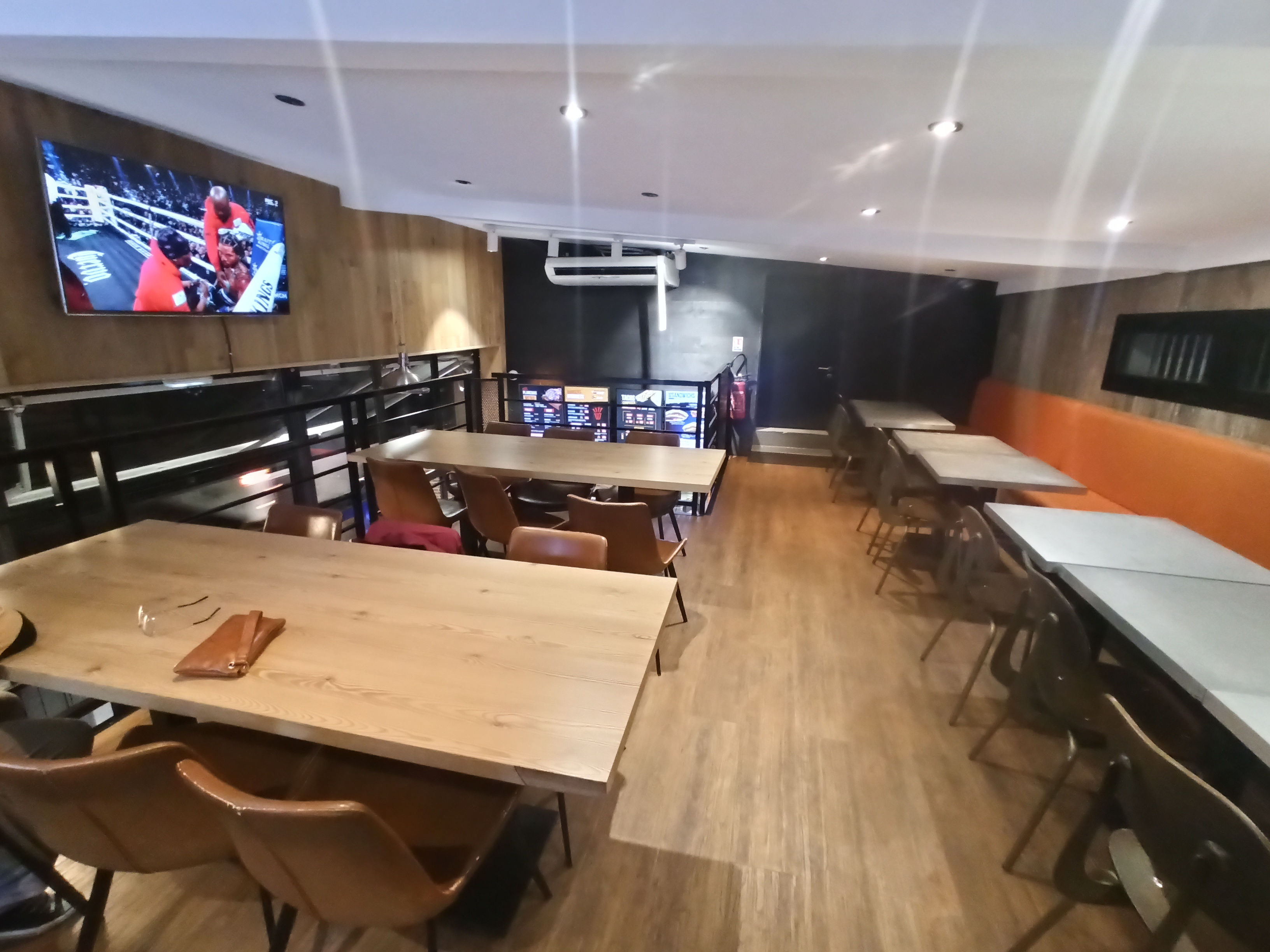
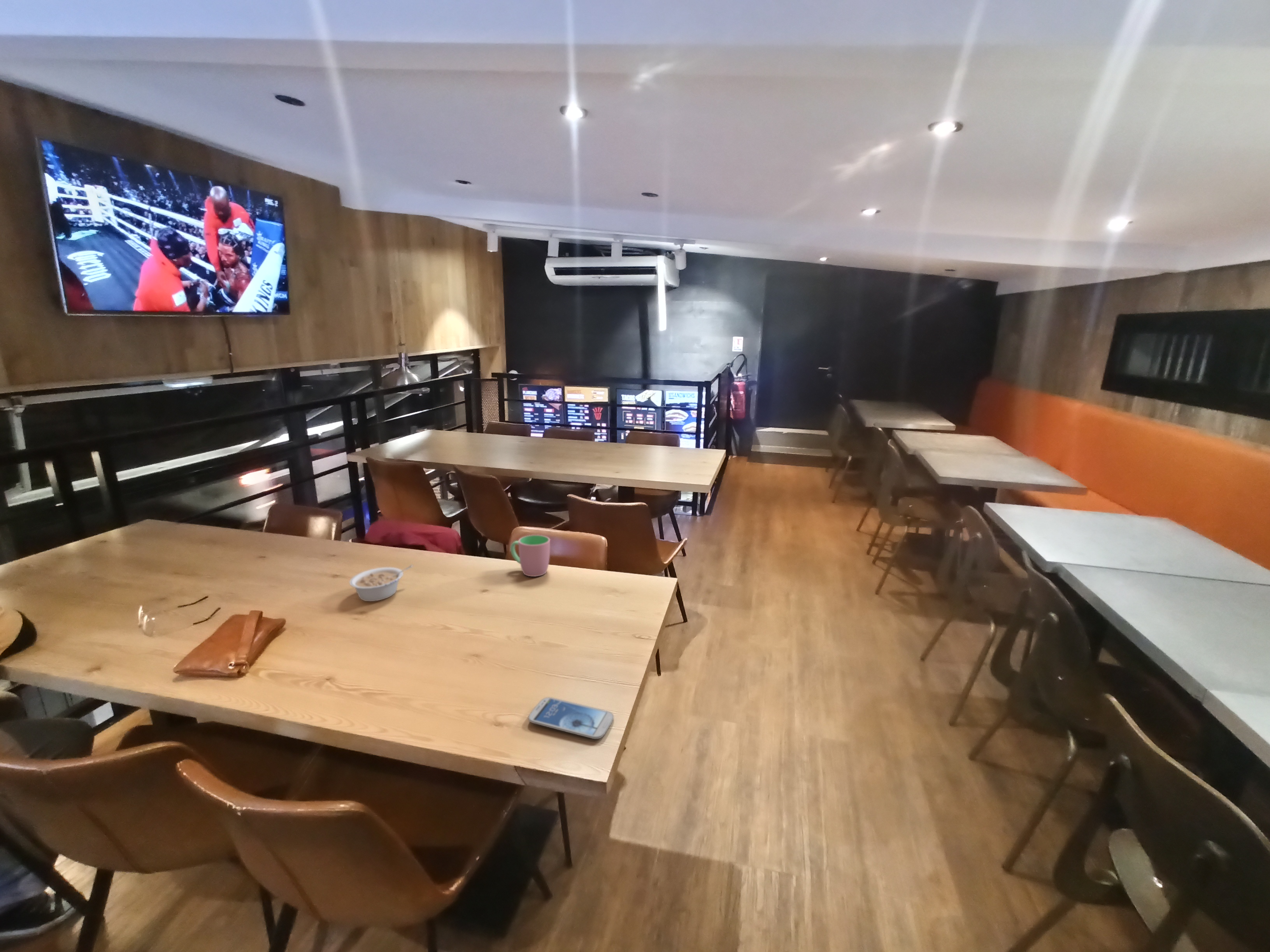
+ cup (530, 555)
+ smartphone (571, 718)
+ legume (379, 583)
